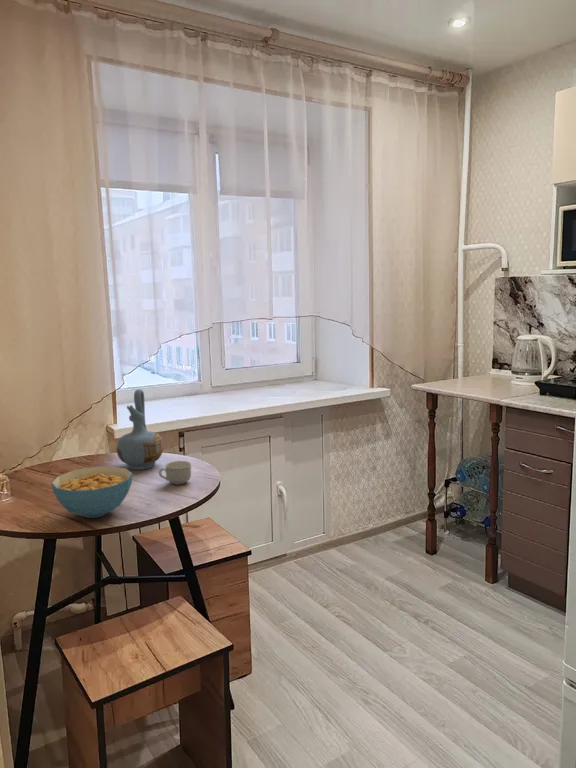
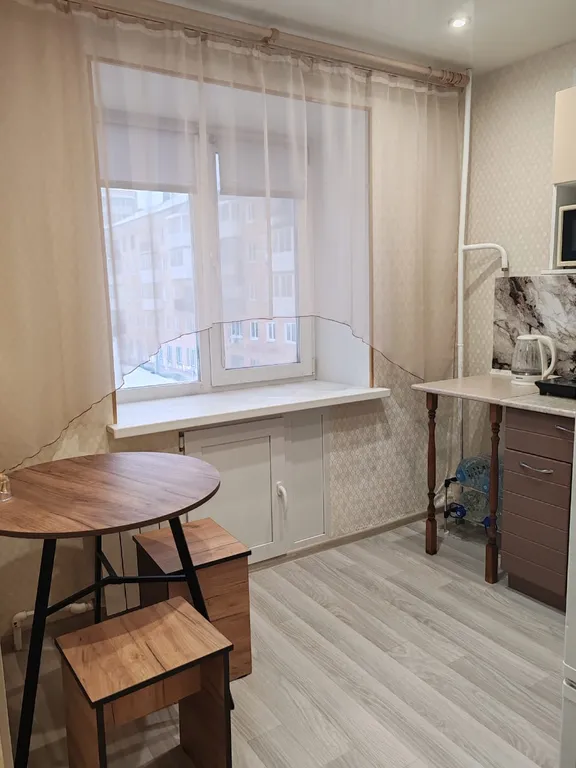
- cereal bowl (94, 495)
- cup (174, 473)
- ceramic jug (139, 429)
